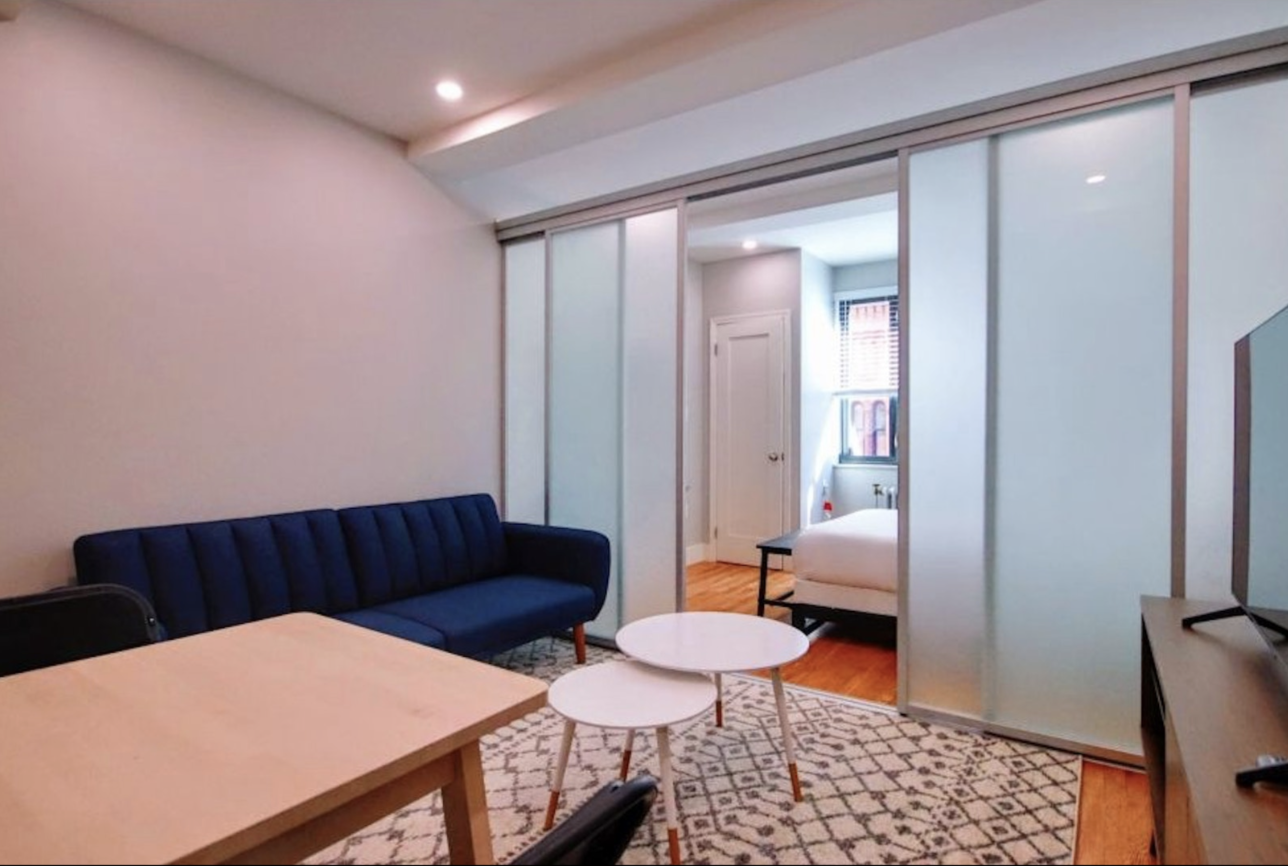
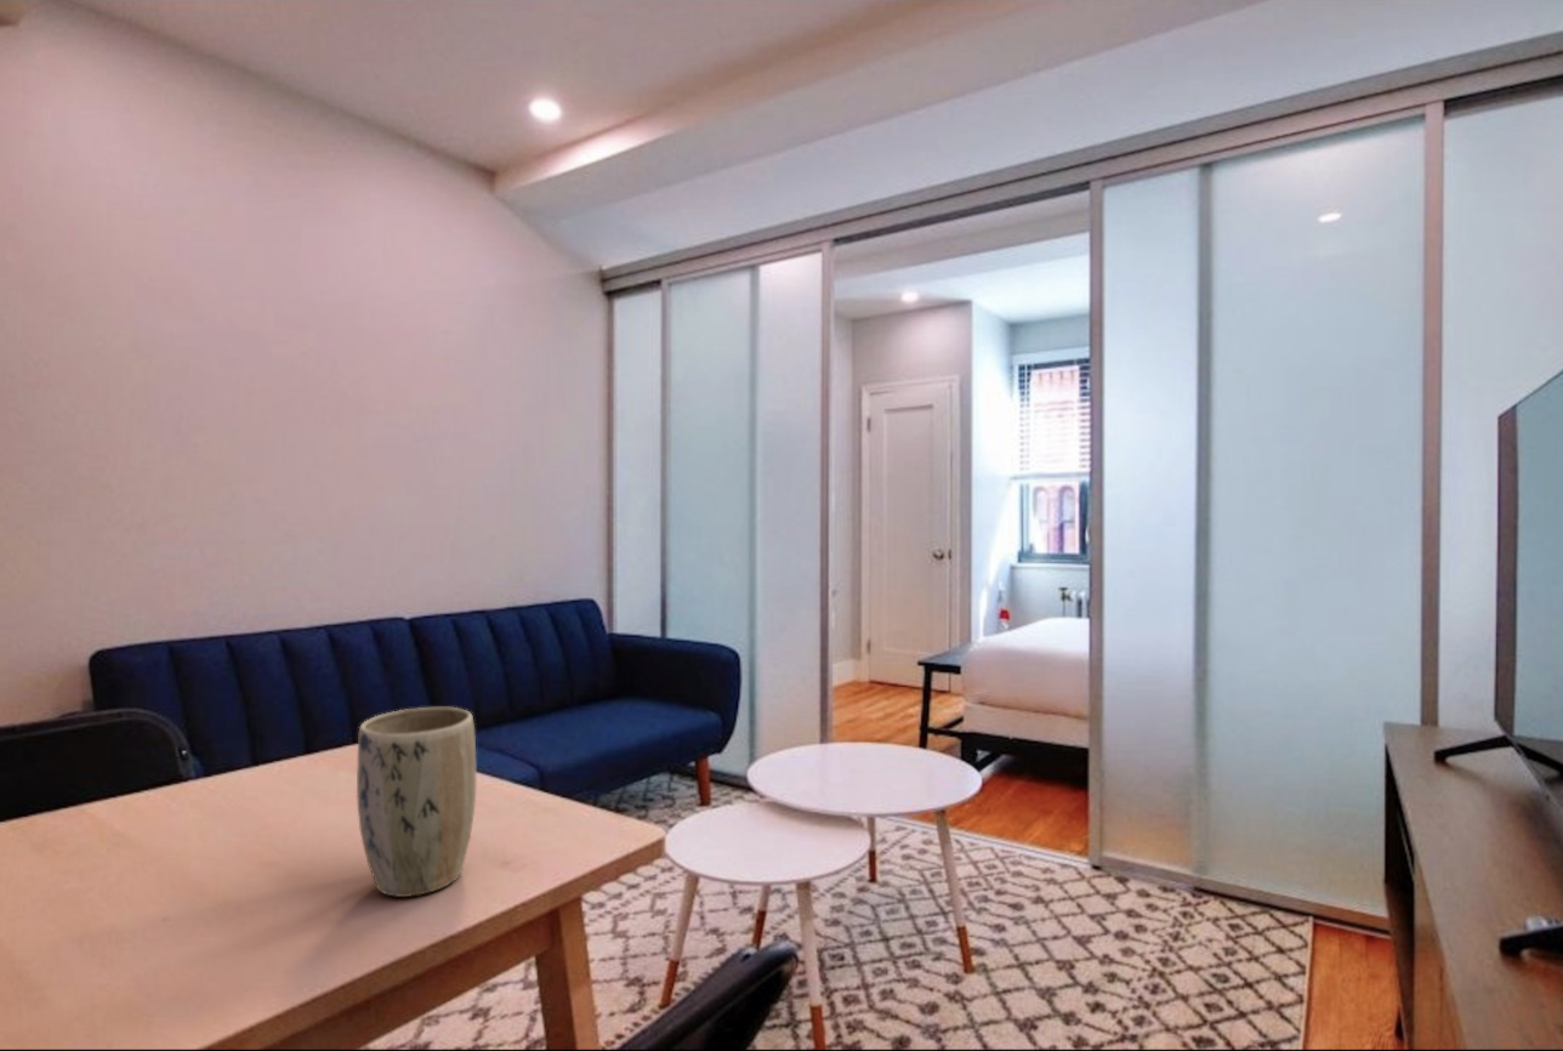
+ plant pot (419, 799)
